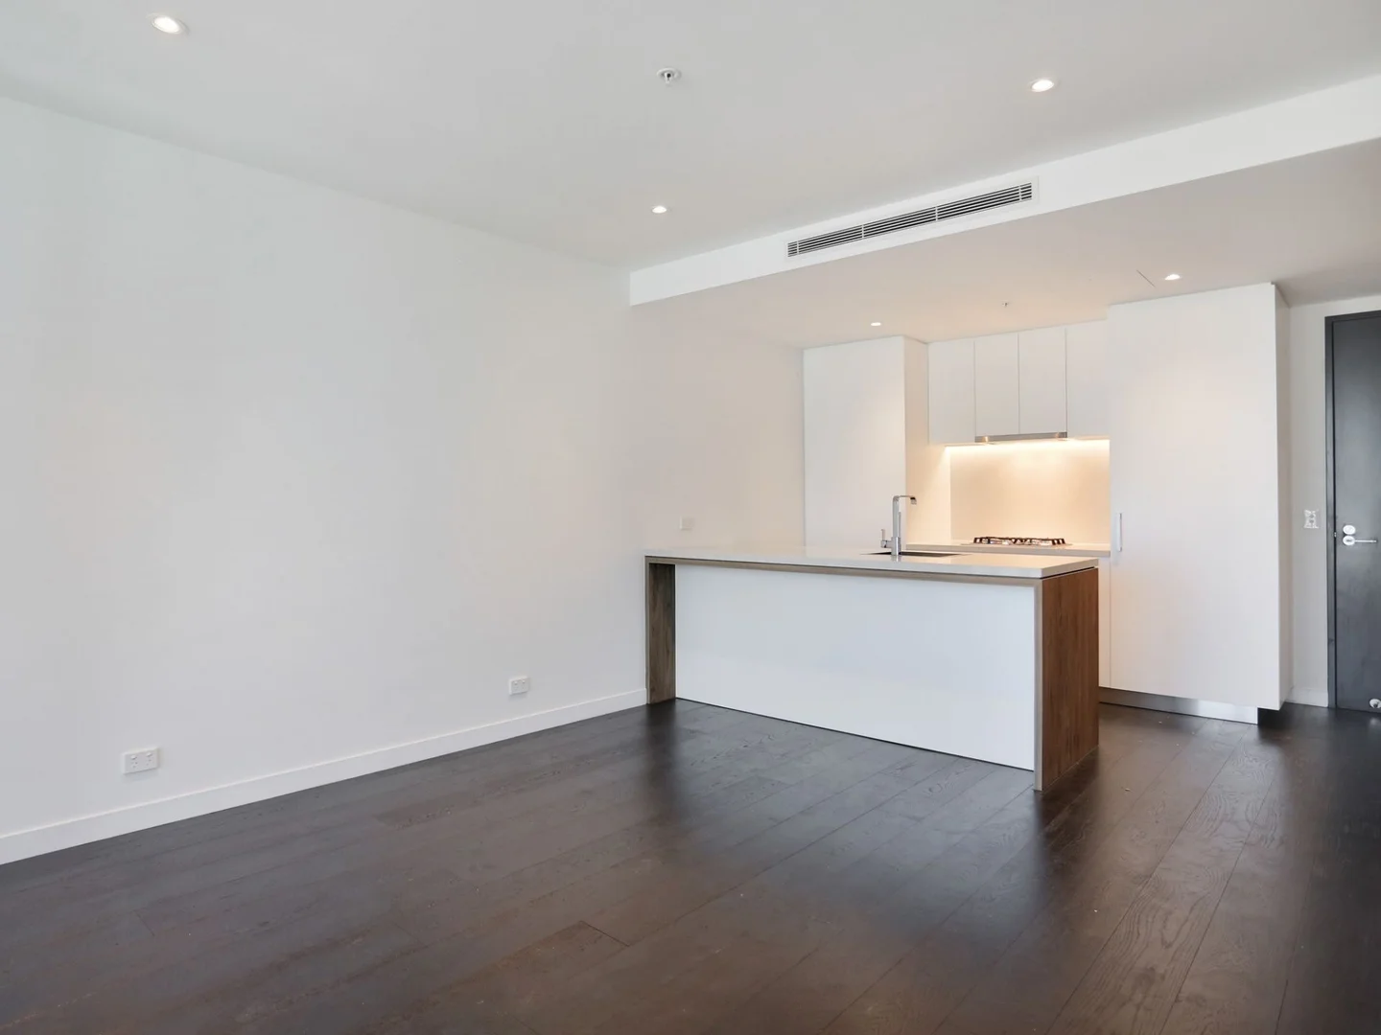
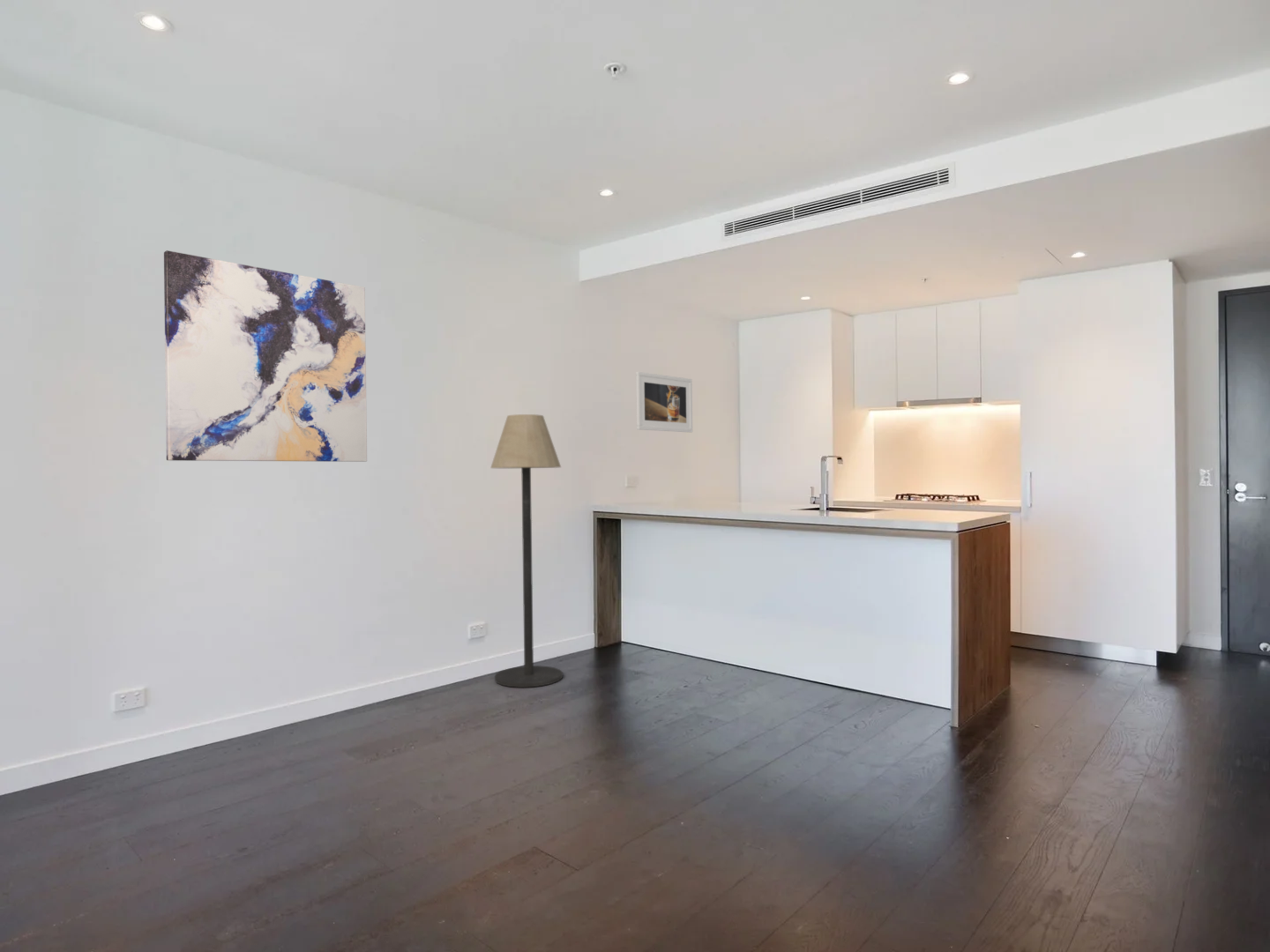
+ wall art (274, 366)
+ floor lamp (527, 547)
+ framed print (665, 403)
